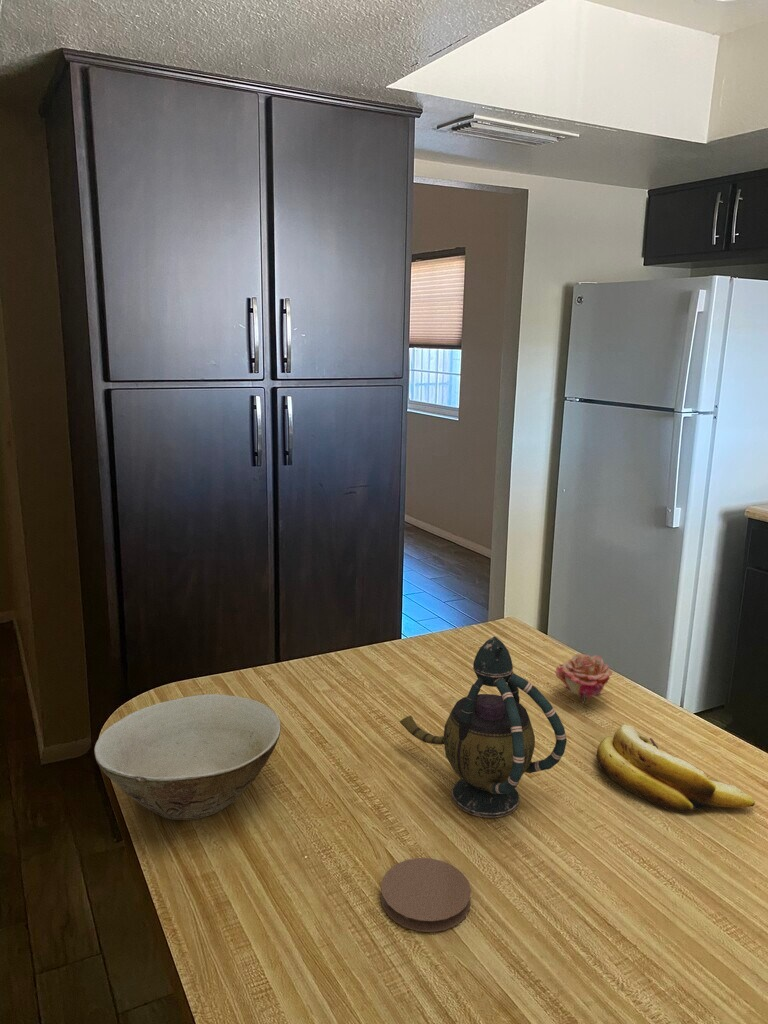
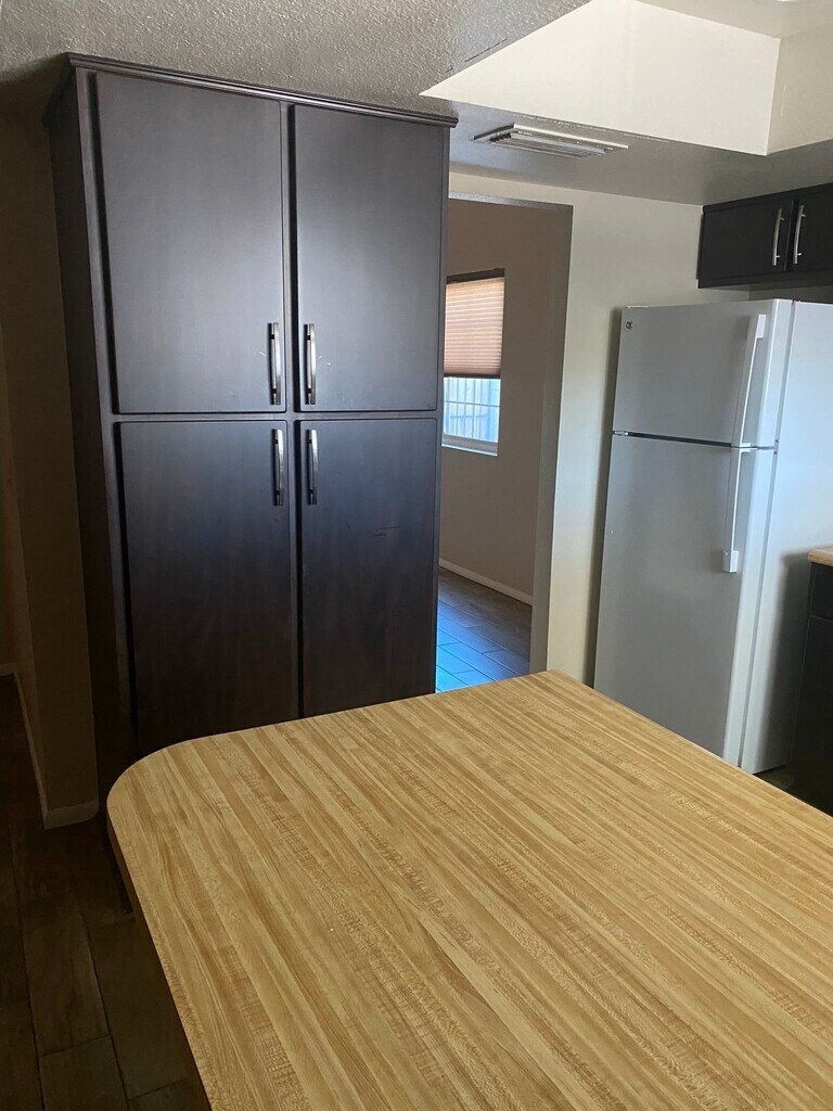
- flower (582, 679)
- teapot (469, 708)
- banana (670, 757)
- bowl (191, 762)
- coaster (425, 892)
